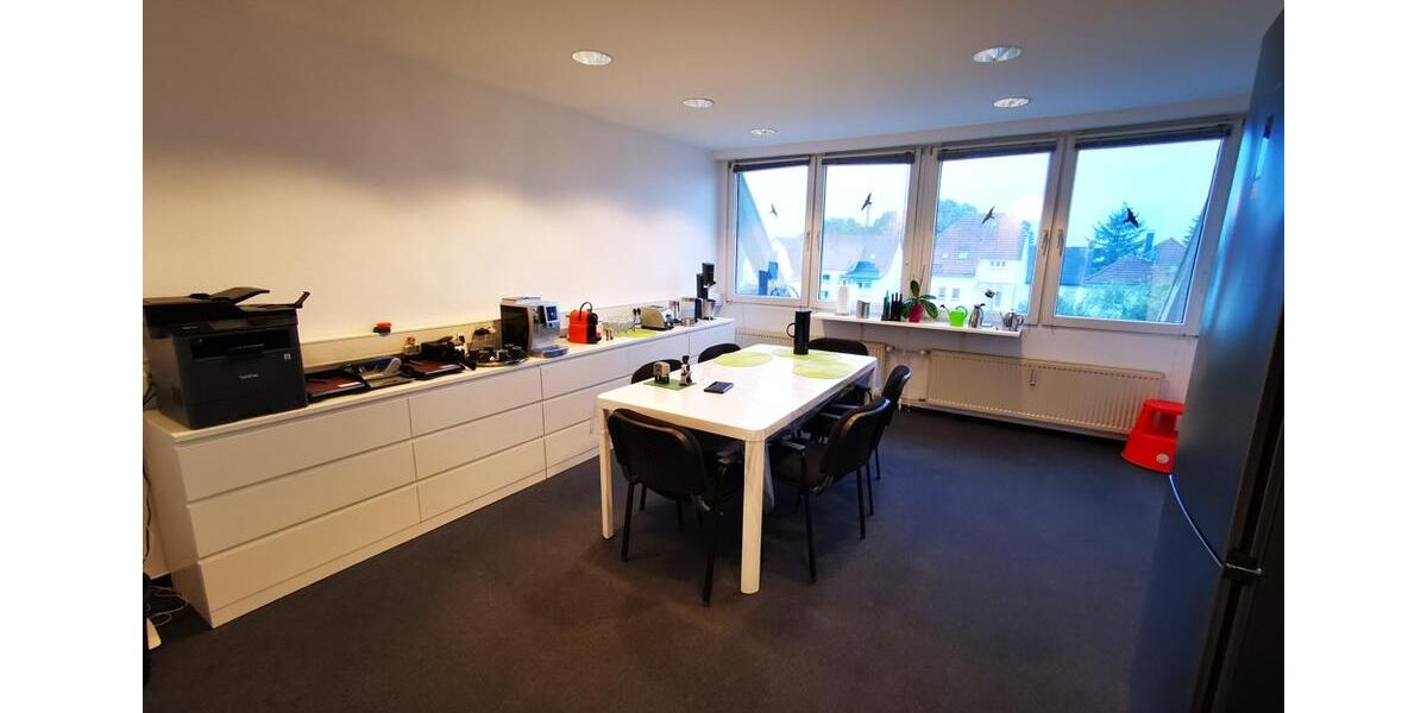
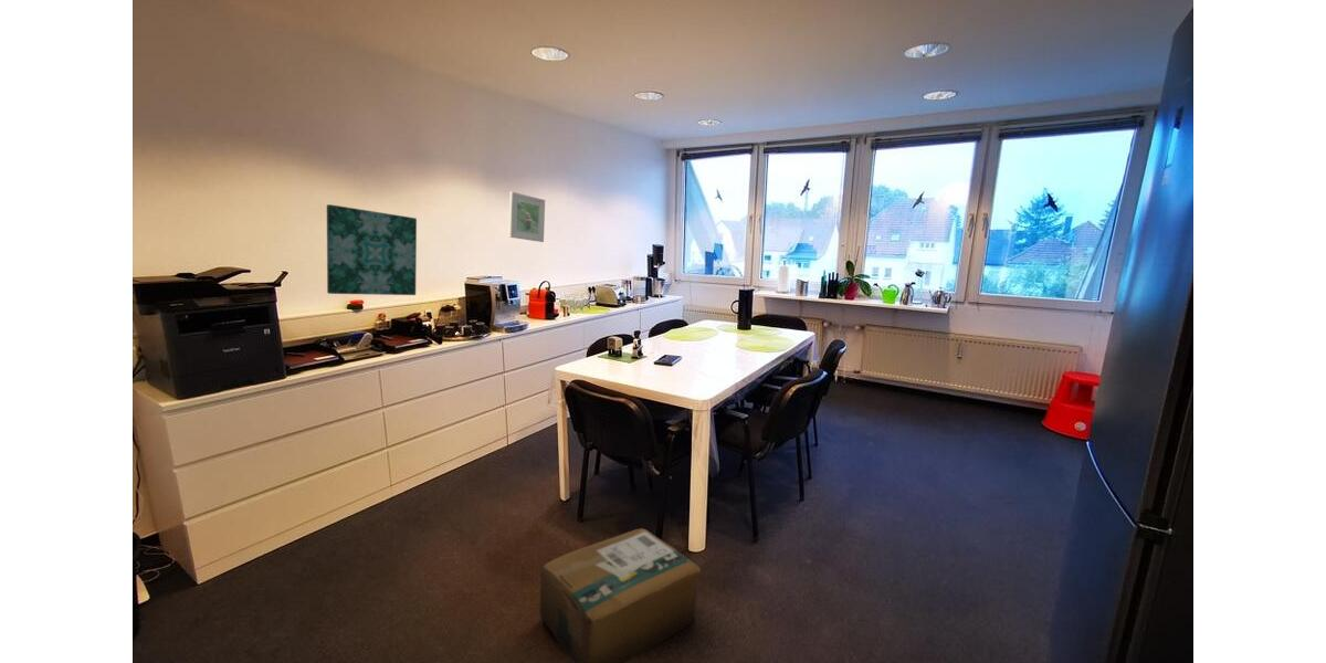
+ wall art (373, 253)
+ cardboard box (619, 589)
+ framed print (527, 218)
